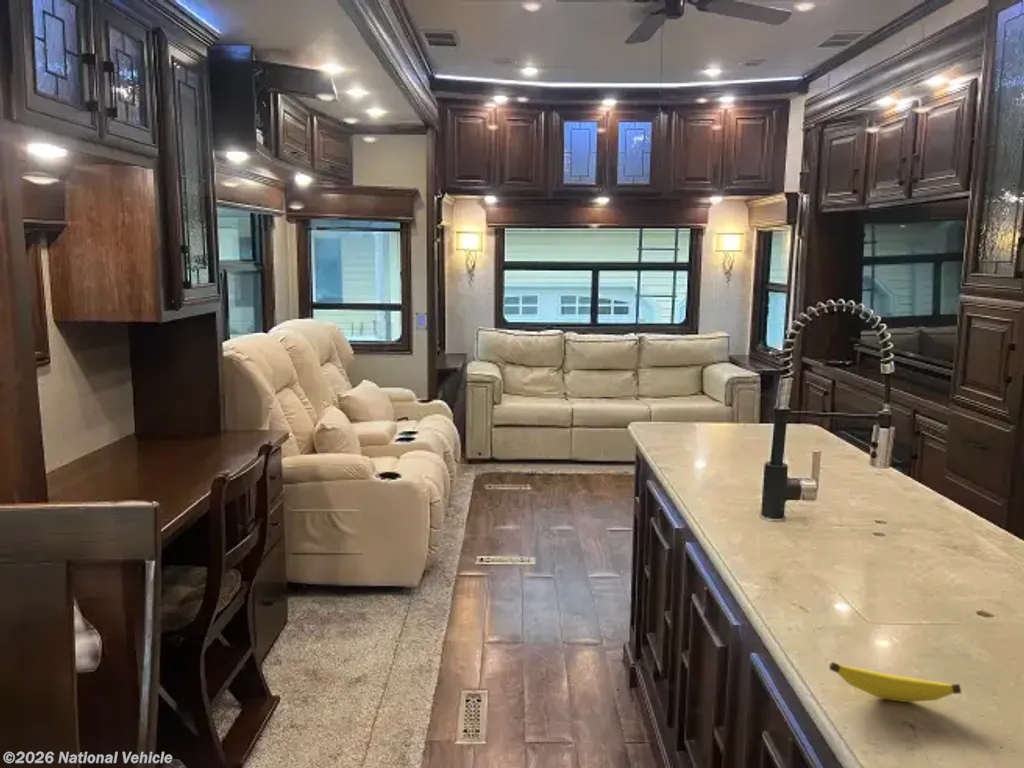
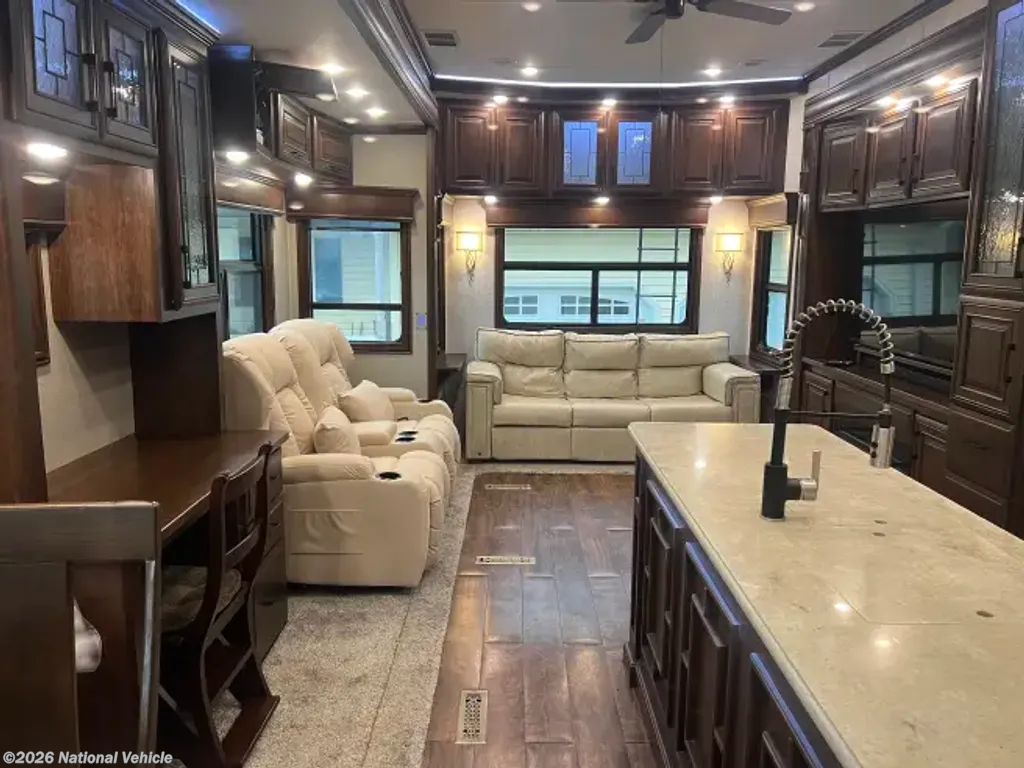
- banana (891, 681)
